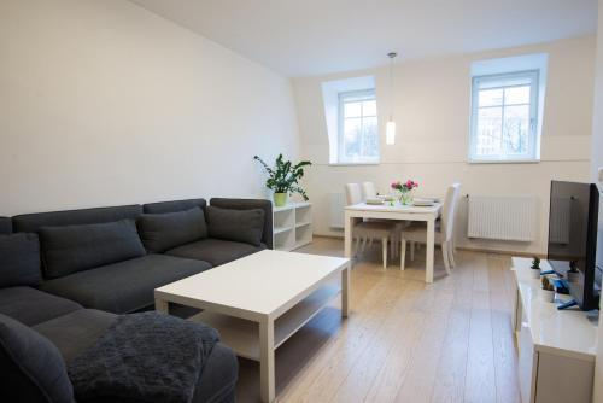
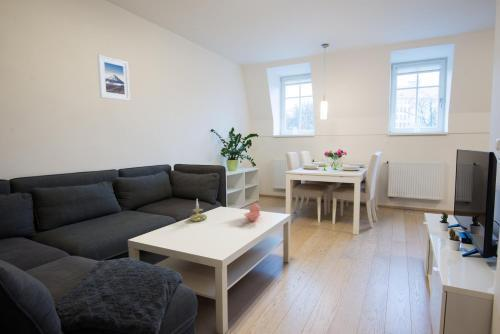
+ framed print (114, 78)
+ candle holder (197, 209)
+ decorative bowl (253, 212)
